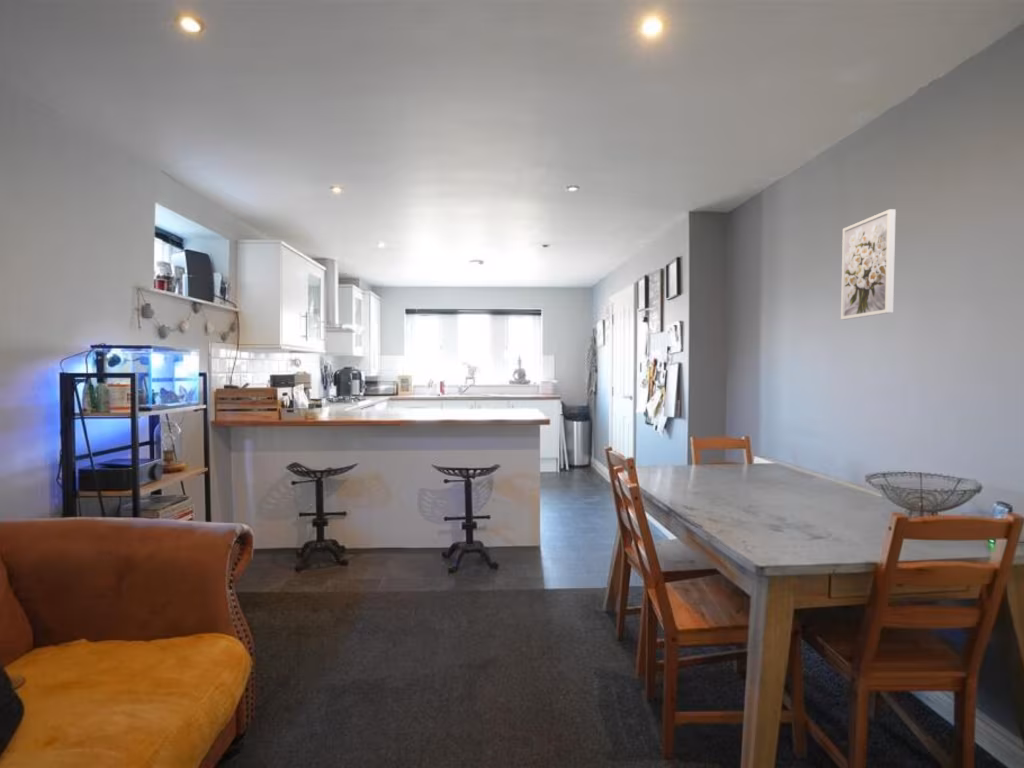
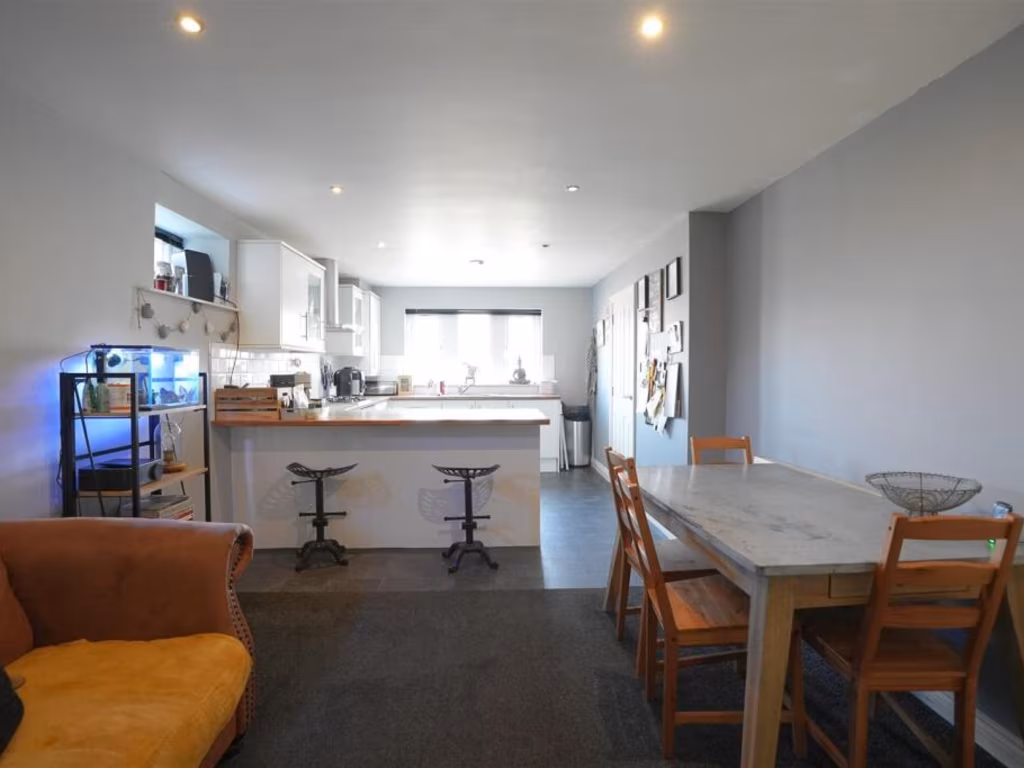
- wall art (866, 268)
